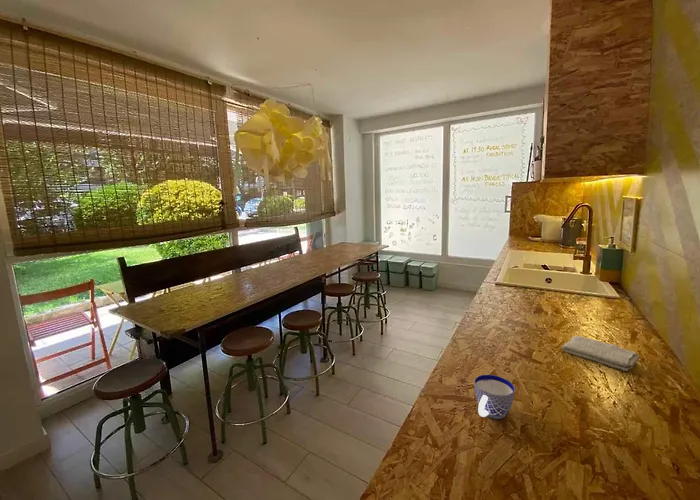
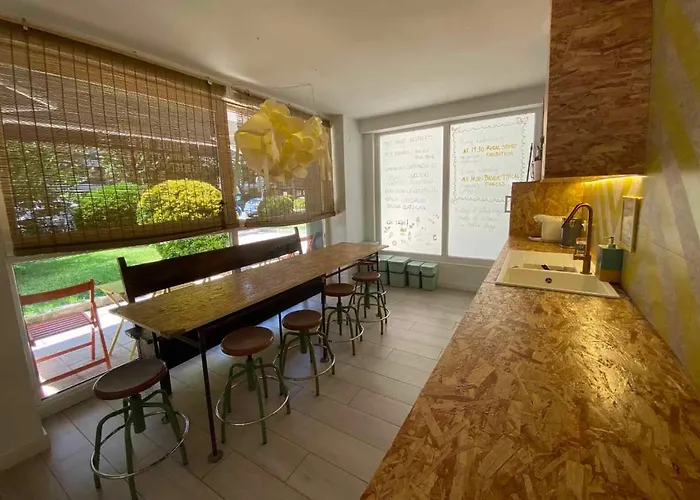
- washcloth (599, 351)
- cup (491, 400)
